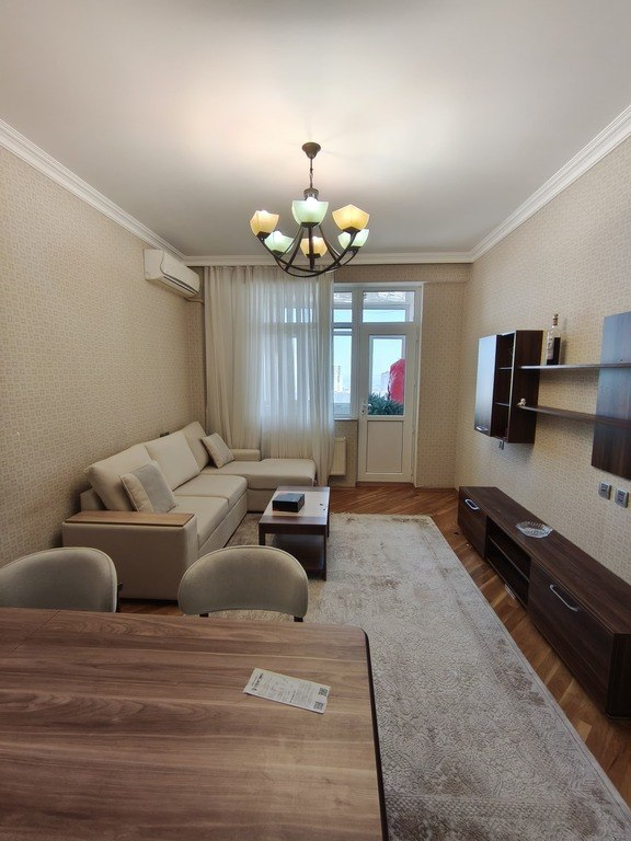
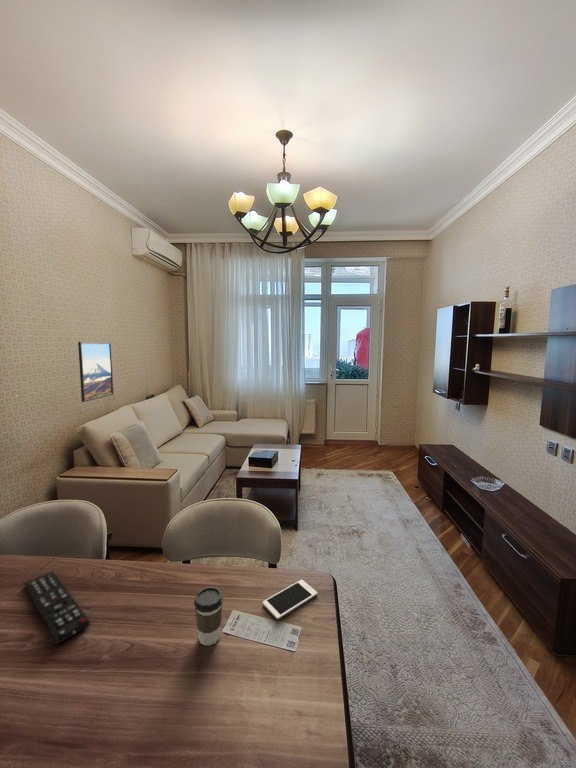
+ coffee cup (209, 616)
+ cell phone (290, 598)
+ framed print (97, 370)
+ remote control (55, 602)
